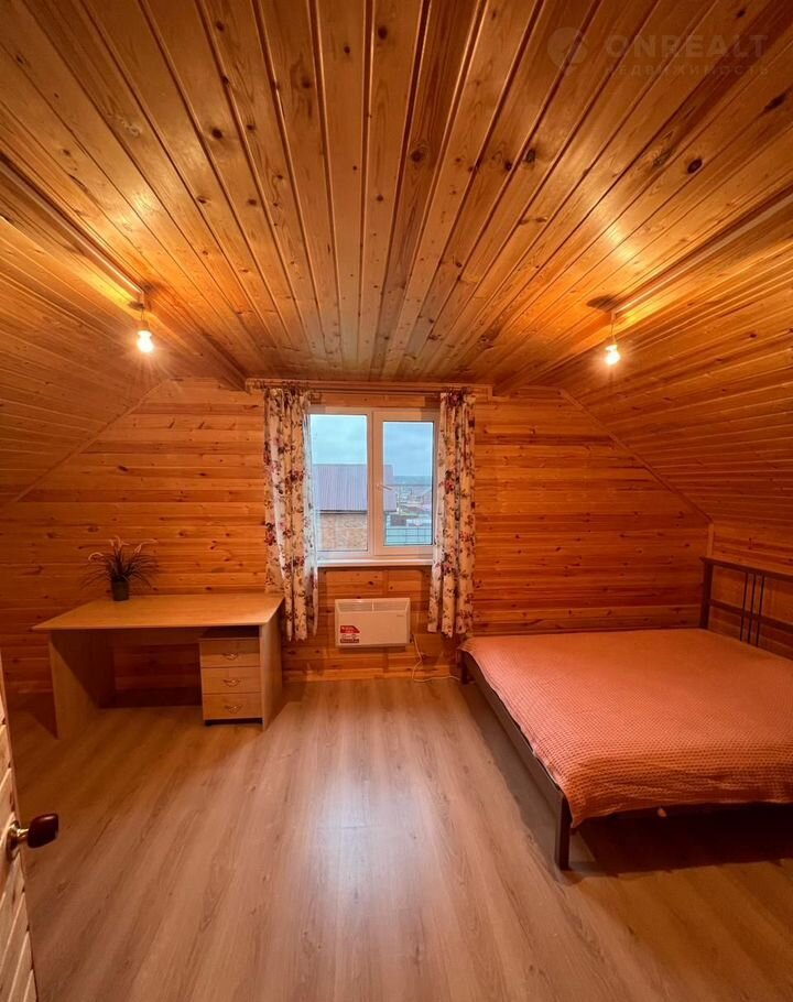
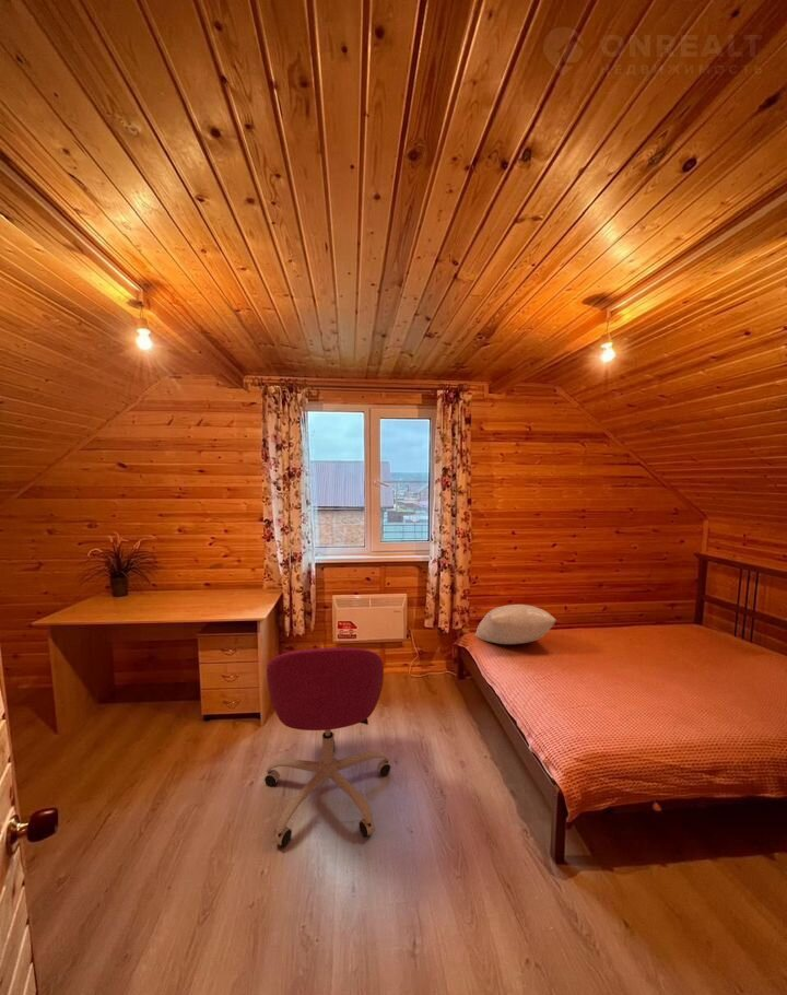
+ pillow (513, 623)
+ office chair (327, 706)
